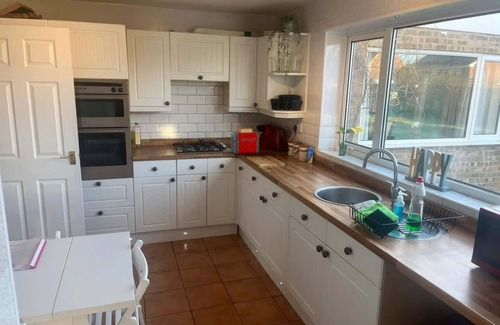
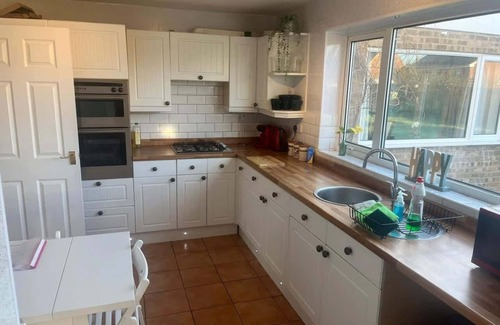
- toaster (244, 140)
